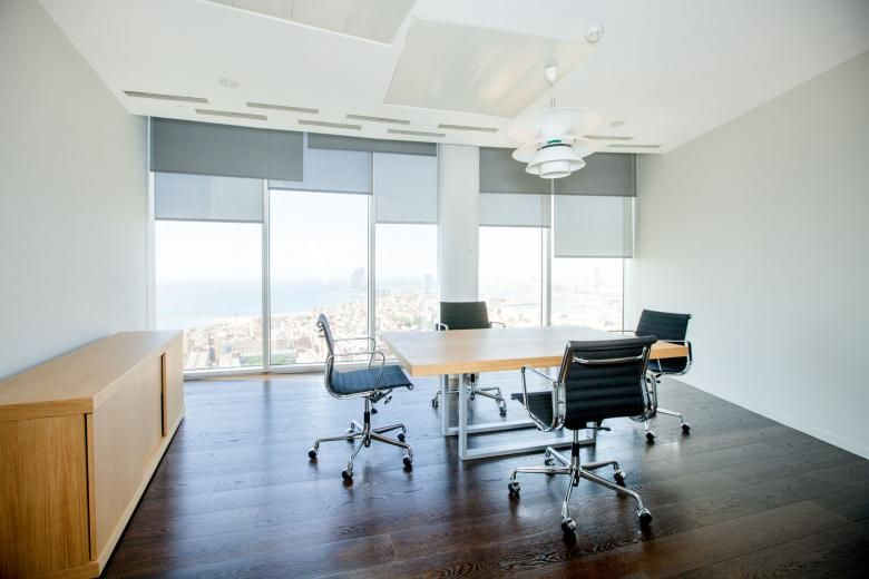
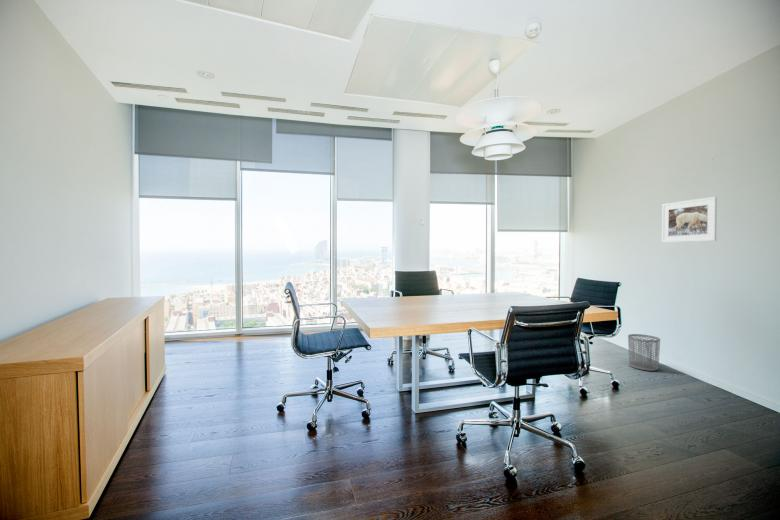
+ waste bin (643, 352)
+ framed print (687, 221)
